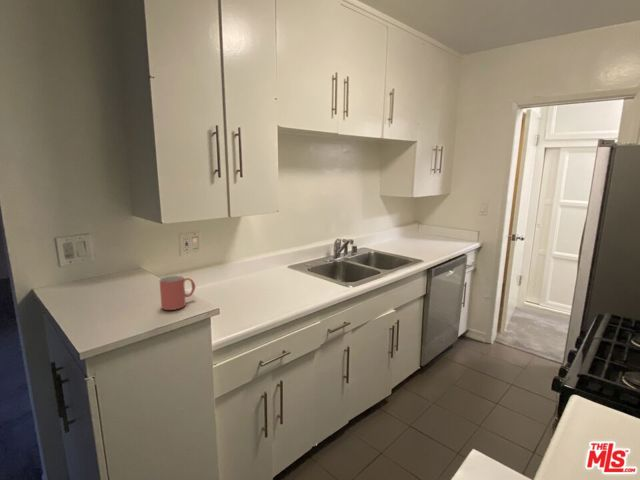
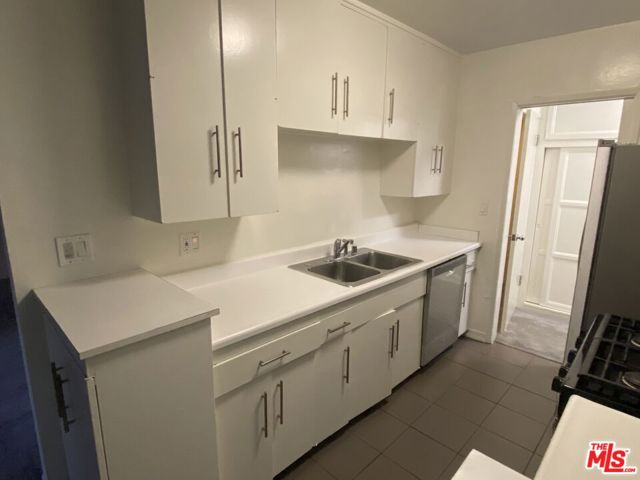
- mug (178, 290)
